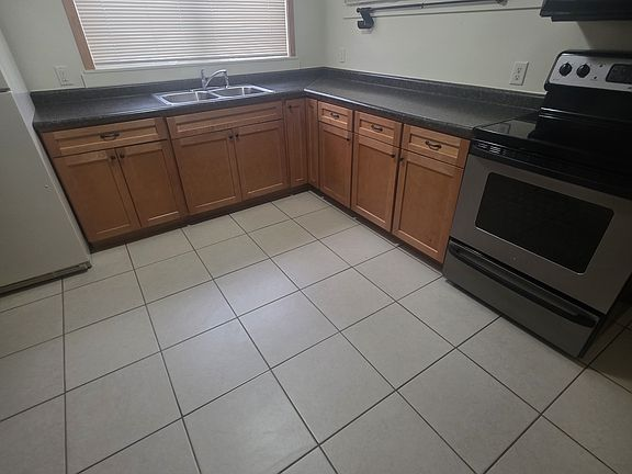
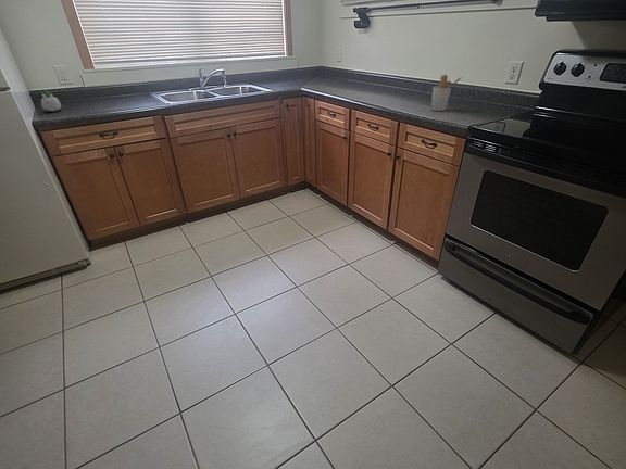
+ utensil holder (446, 92)
+ succulent planter (49, 101)
